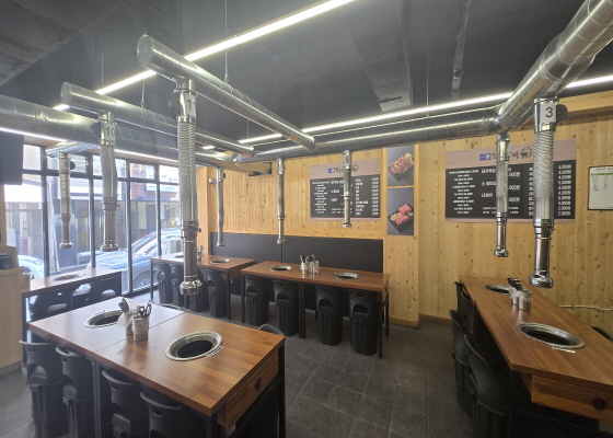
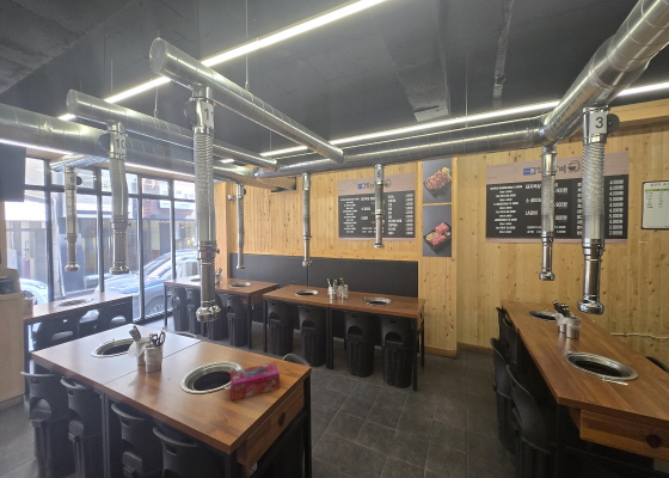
+ tissue box (254, 379)
